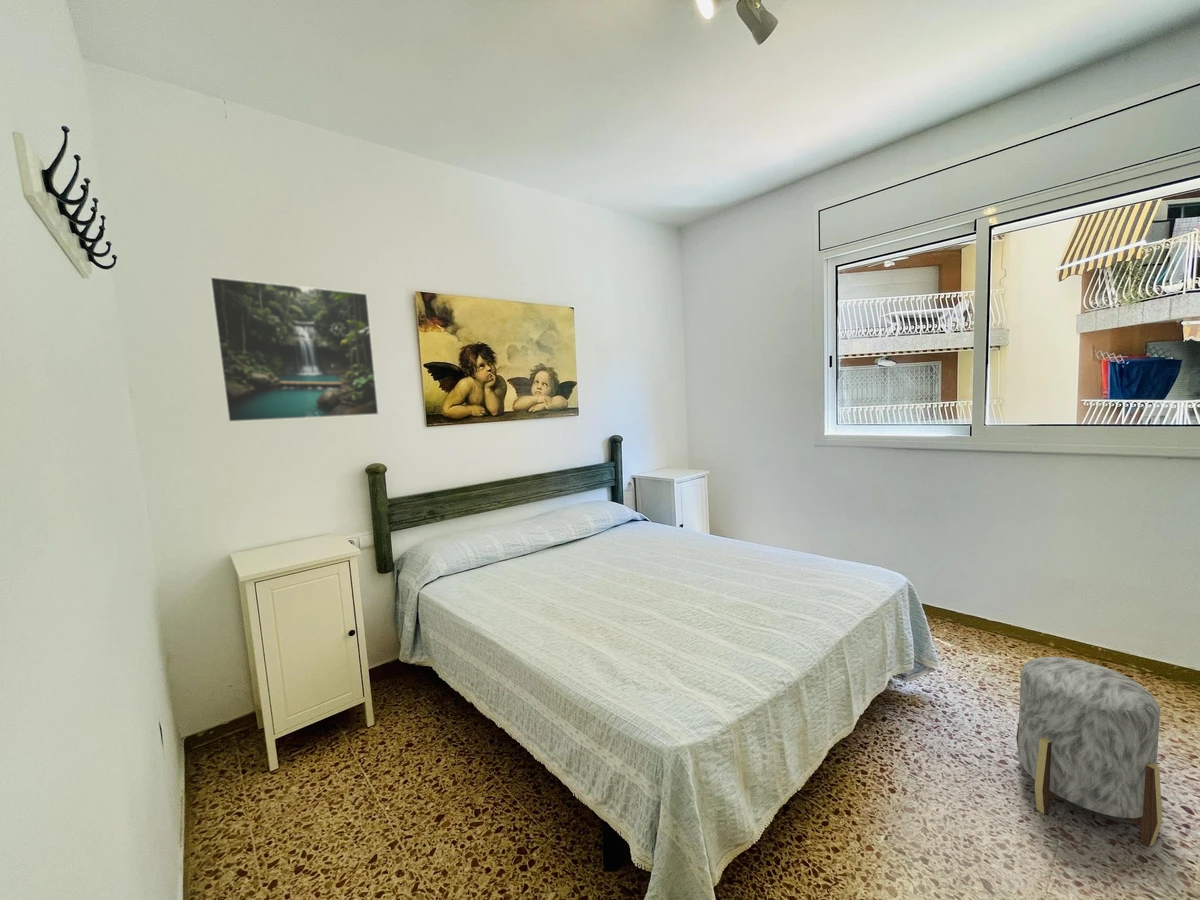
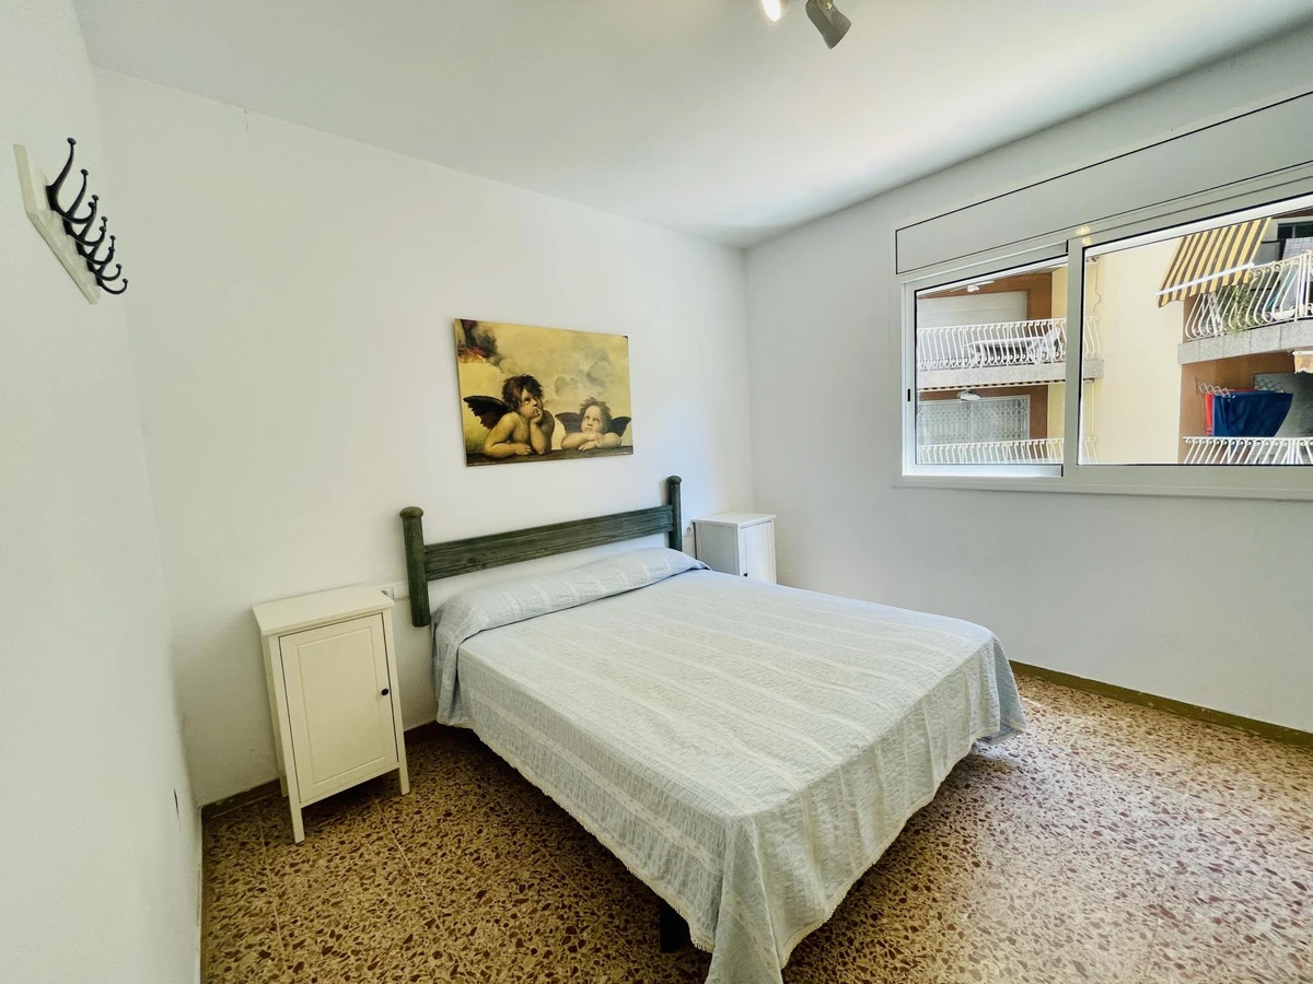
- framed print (302, 353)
- stool (1083, 736)
